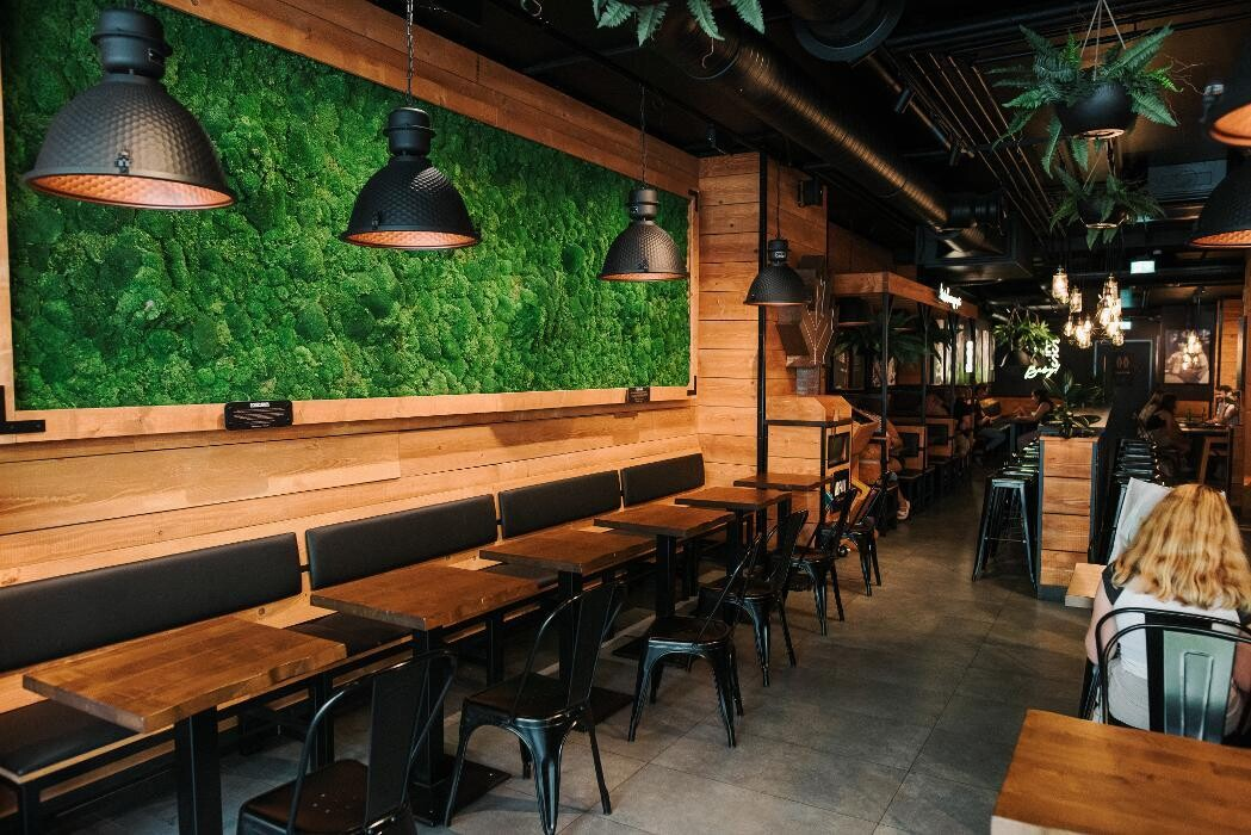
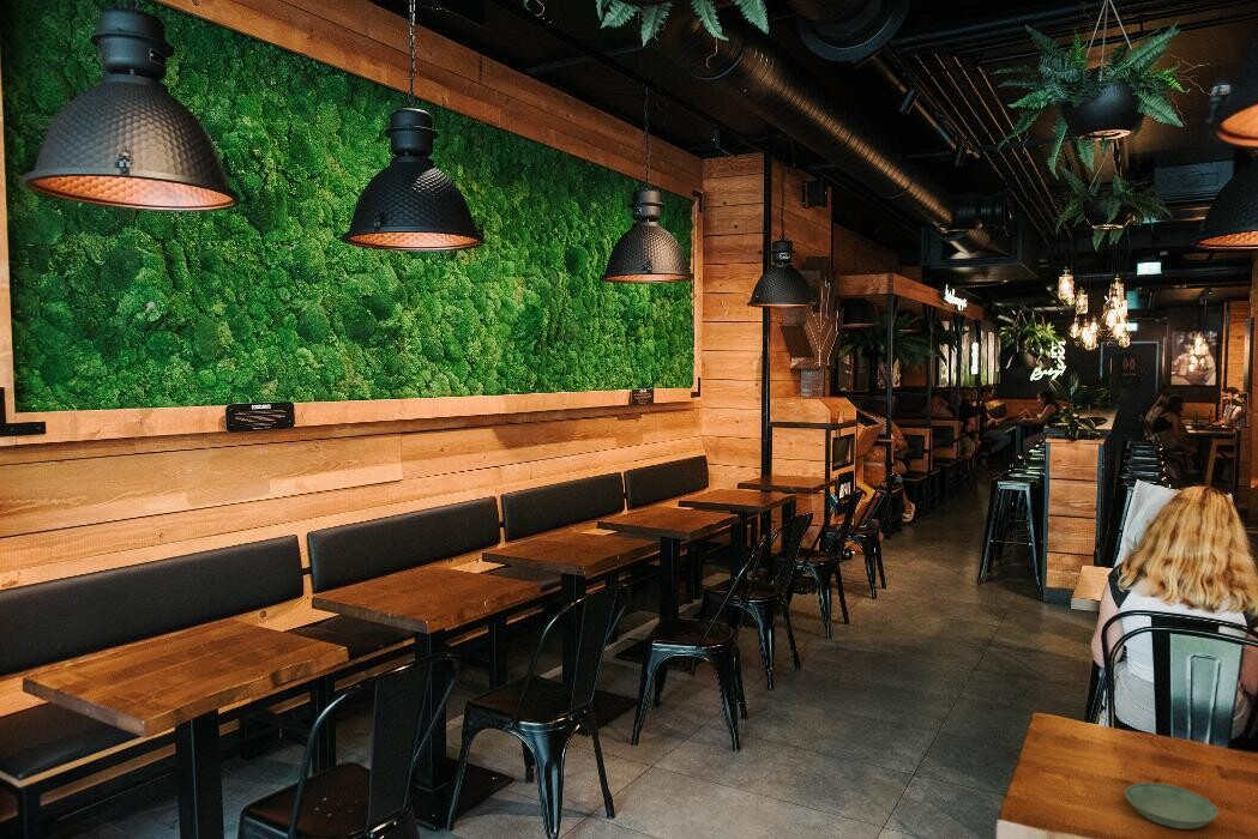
+ saucer (1169, 808)
